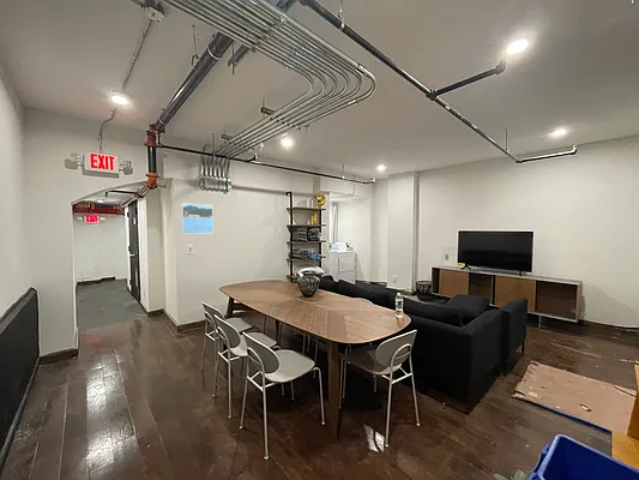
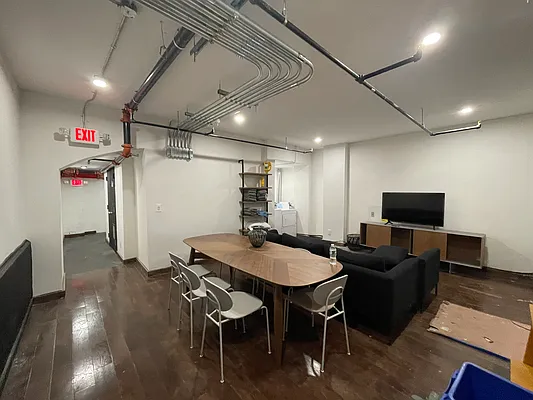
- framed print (198, 218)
